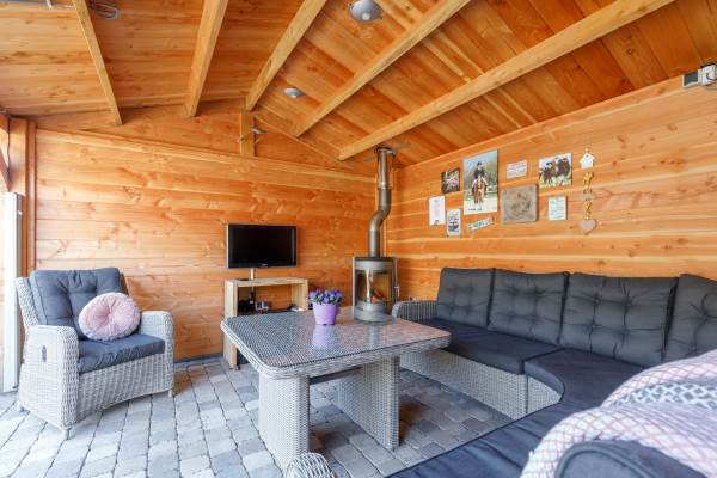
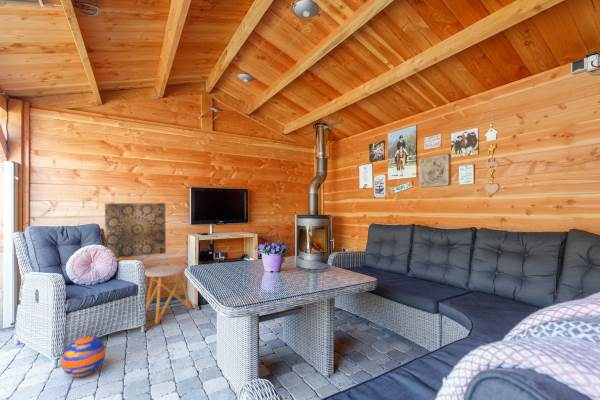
+ stool (168, 290)
+ ball (84, 356)
+ wall art (136, 229)
